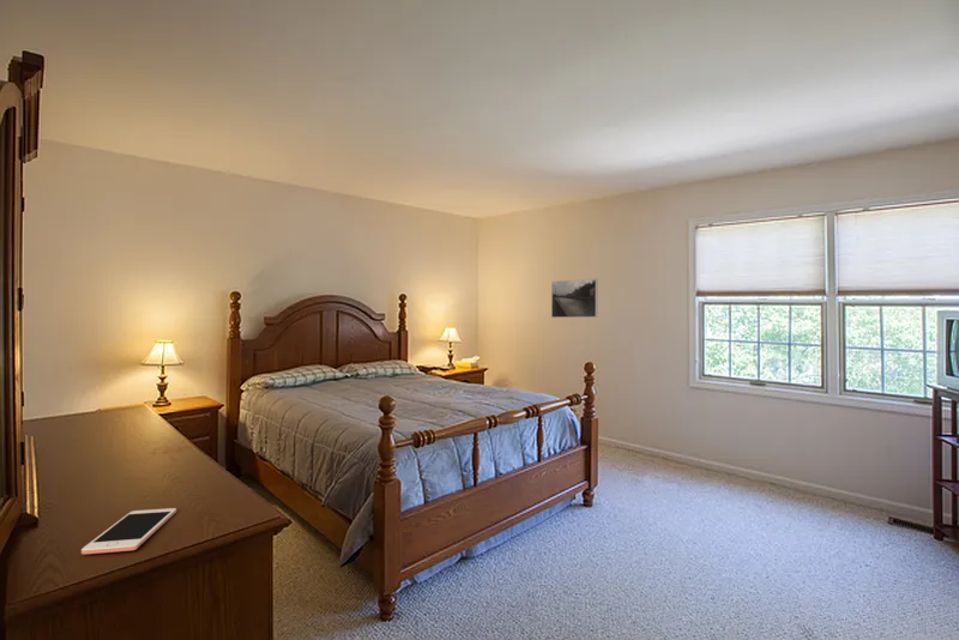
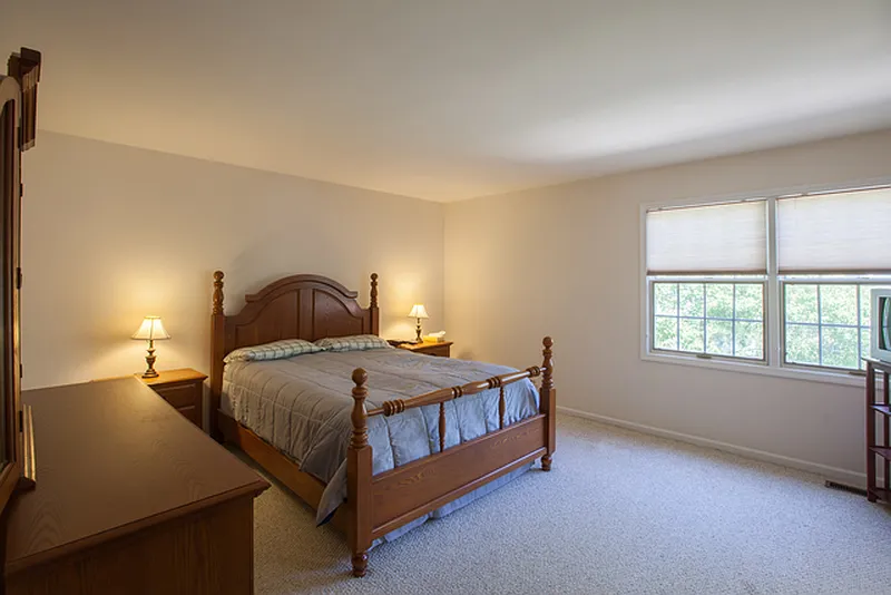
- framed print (573, 298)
- cell phone (133, 529)
